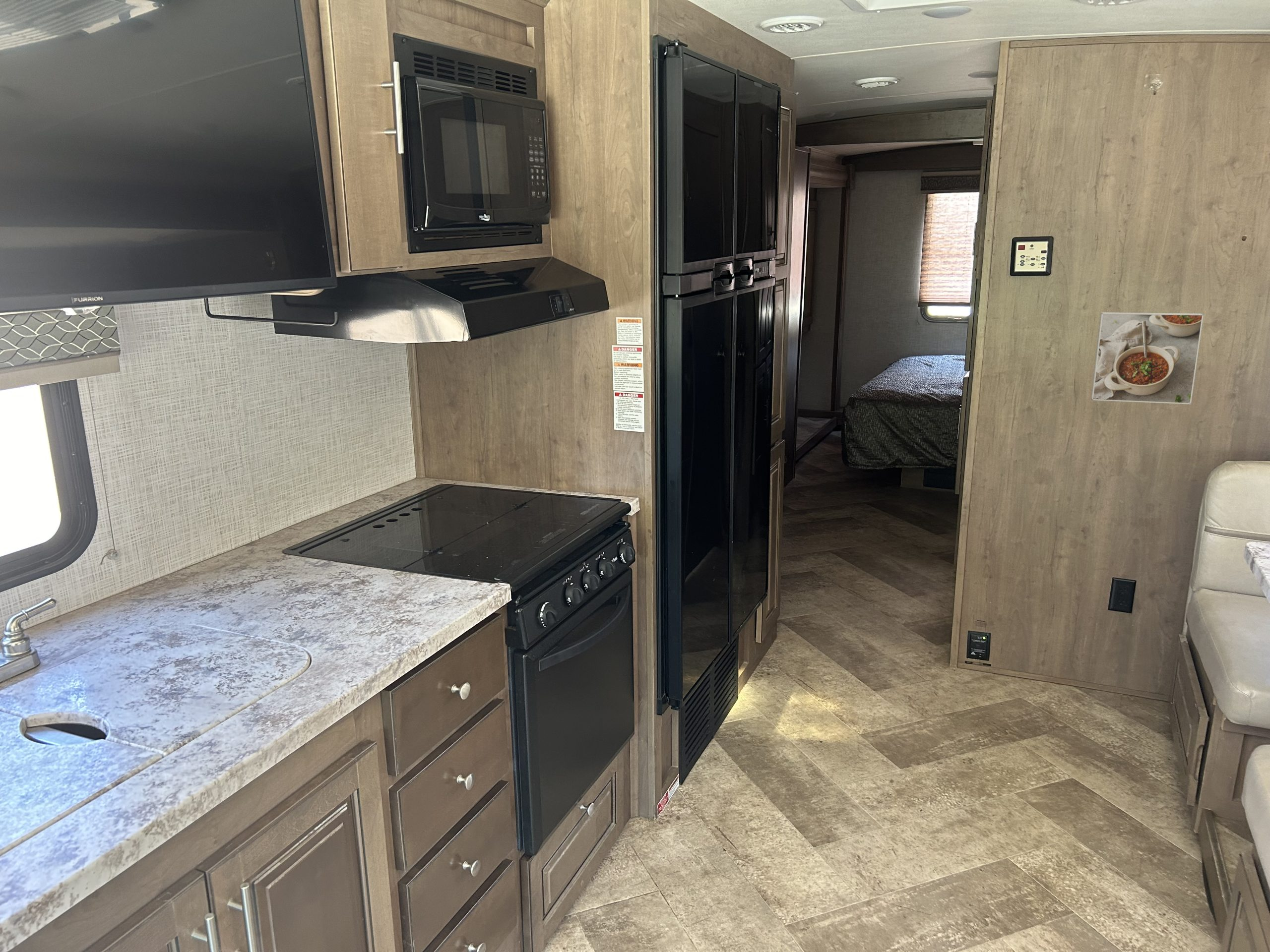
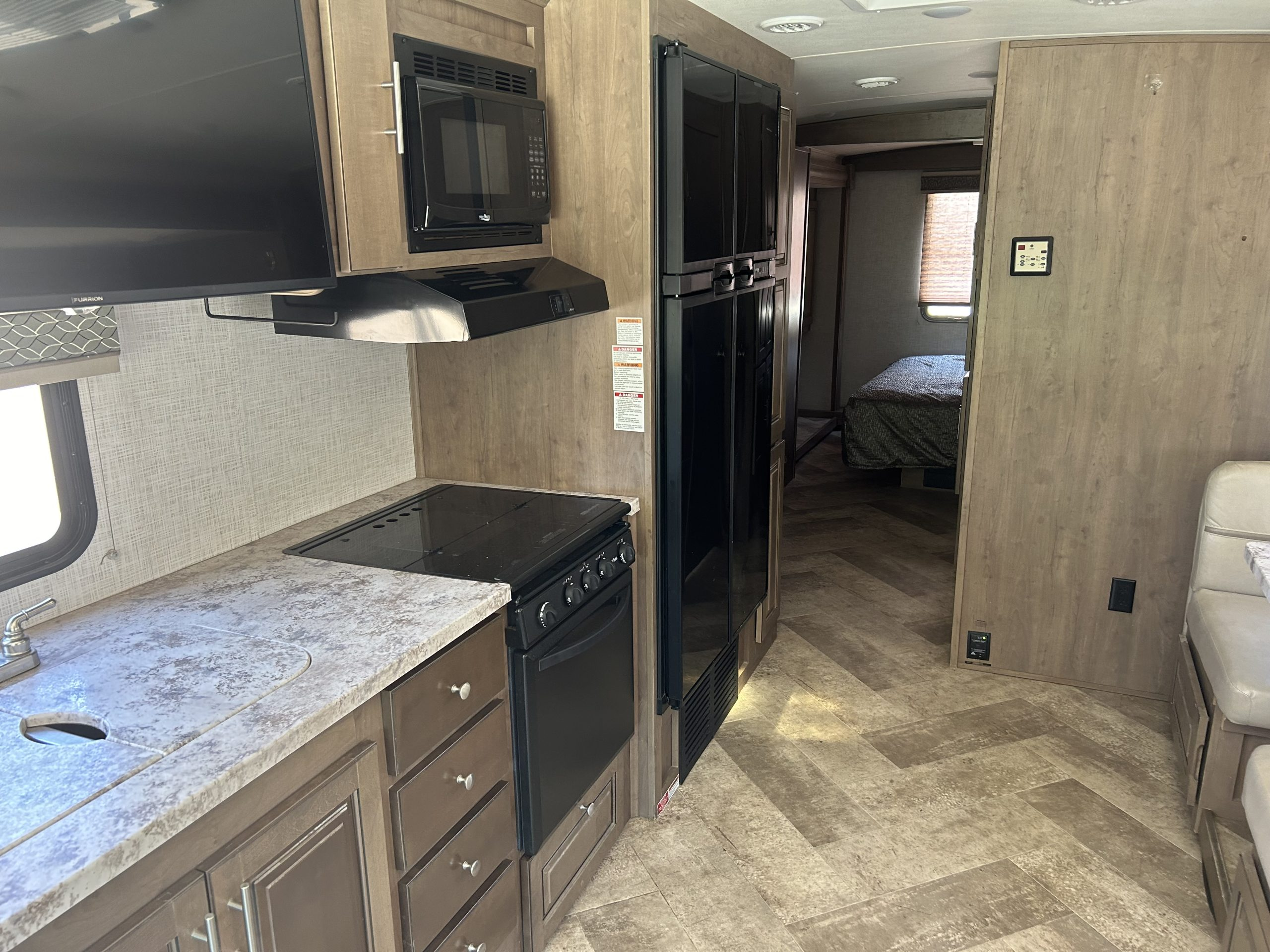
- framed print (1145, 357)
